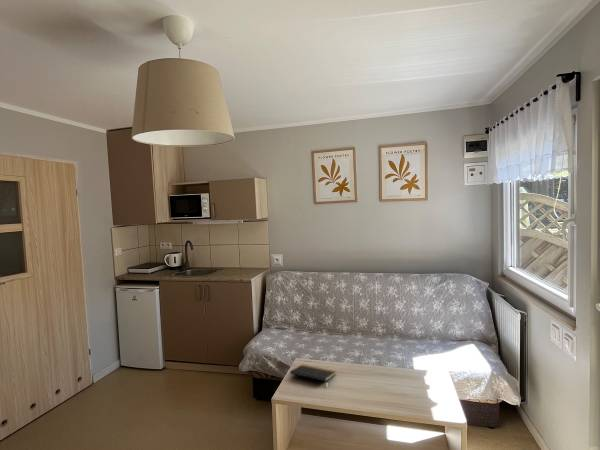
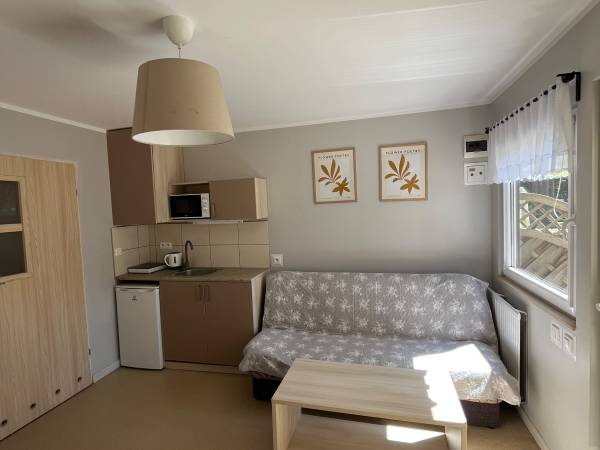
- notepad (313, 372)
